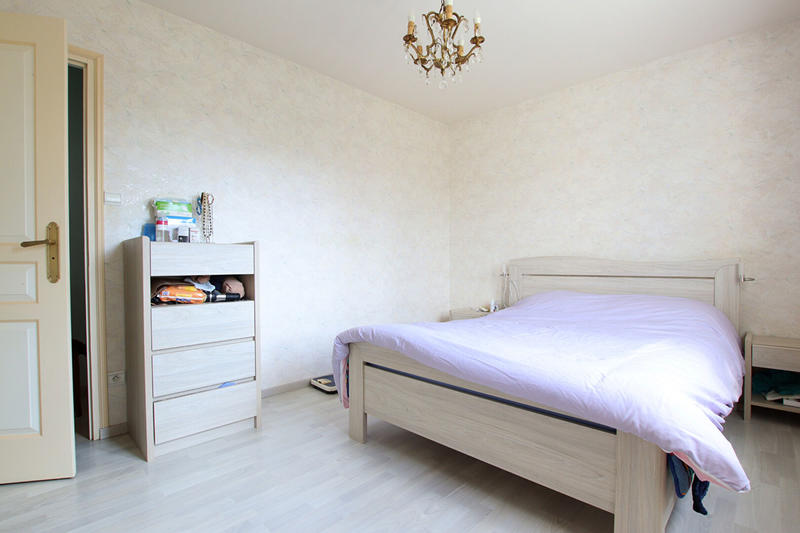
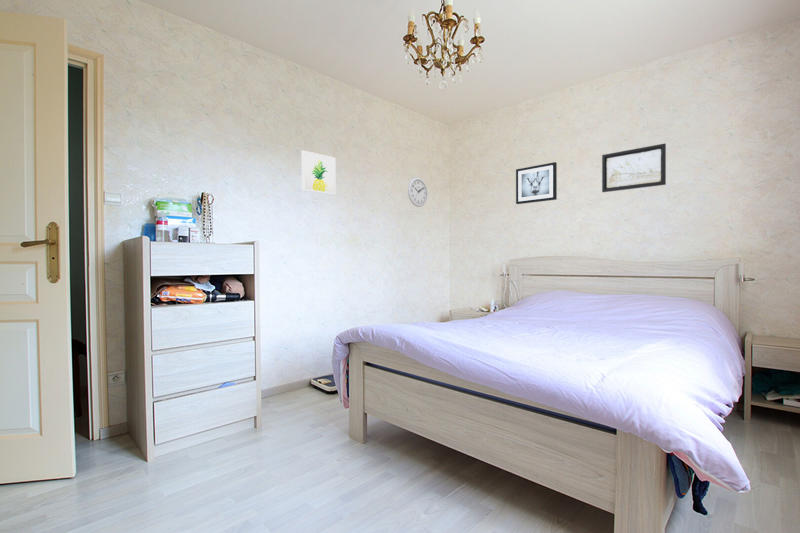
+ wall art (535, 184)
+ wall clock (418, 191)
+ wall art (319, 173)
+ wall art (632, 169)
